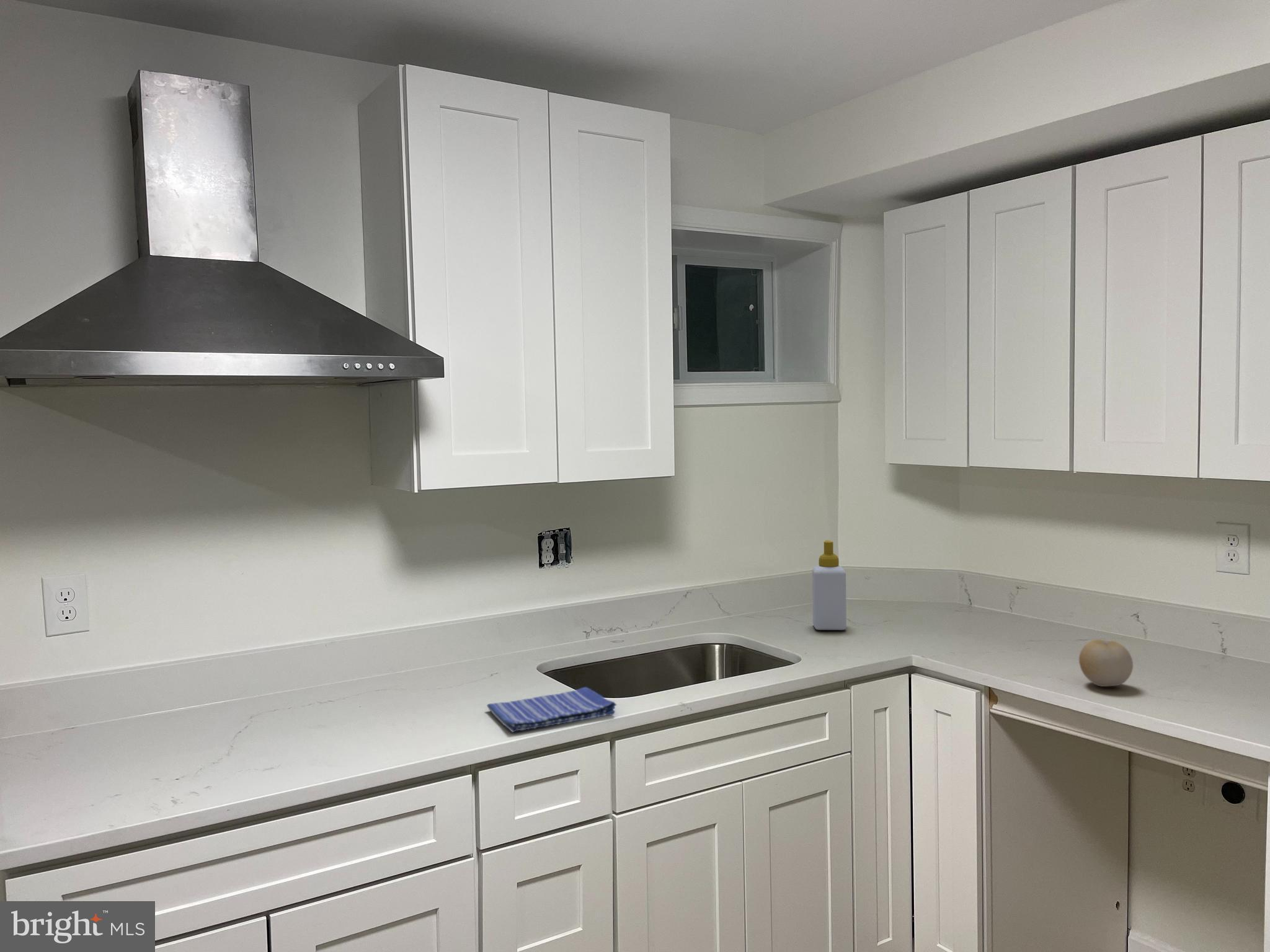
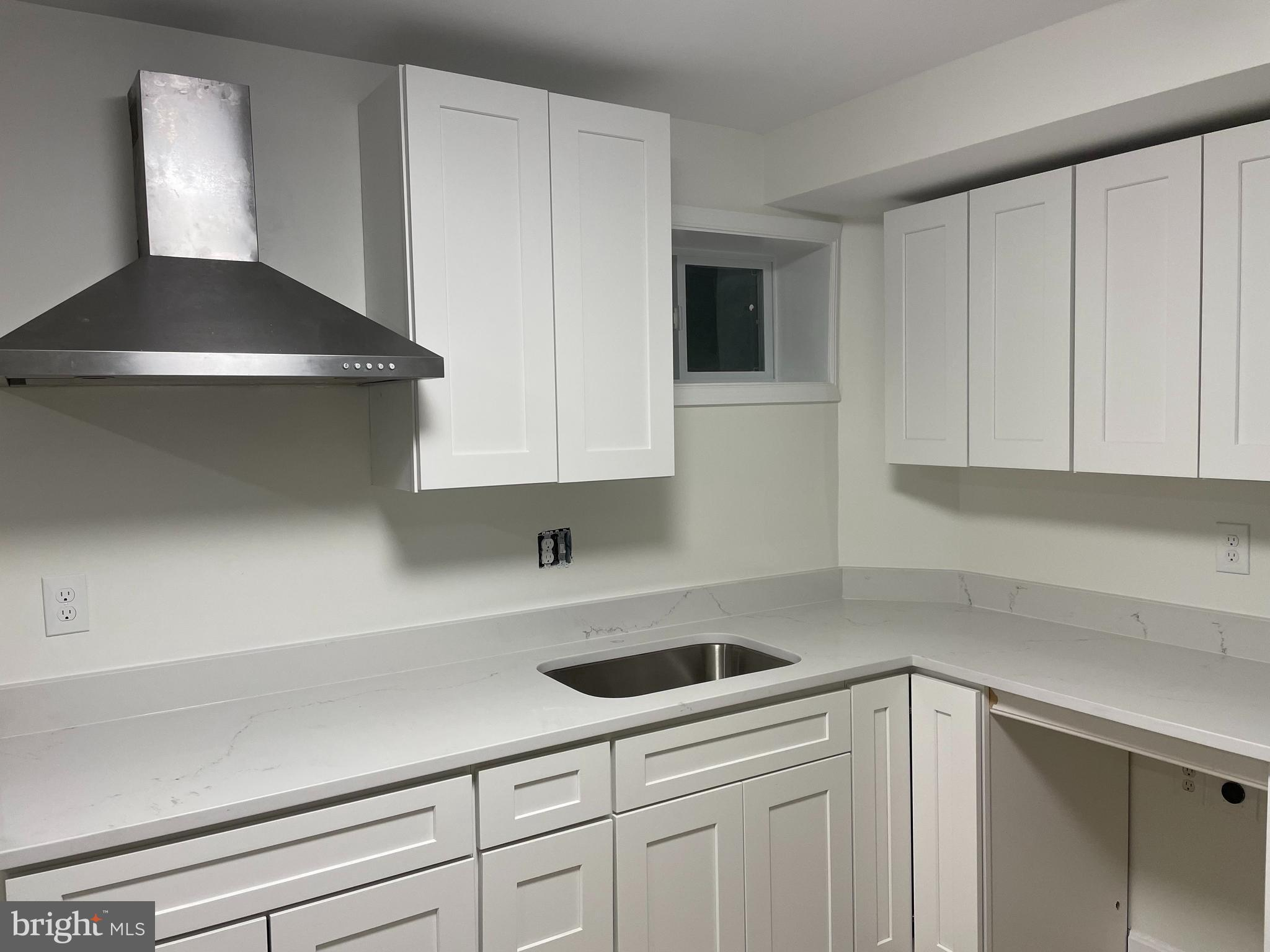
- fruit (1105, 663)
- dish towel (552, 706)
- soap bottle (828, 584)
